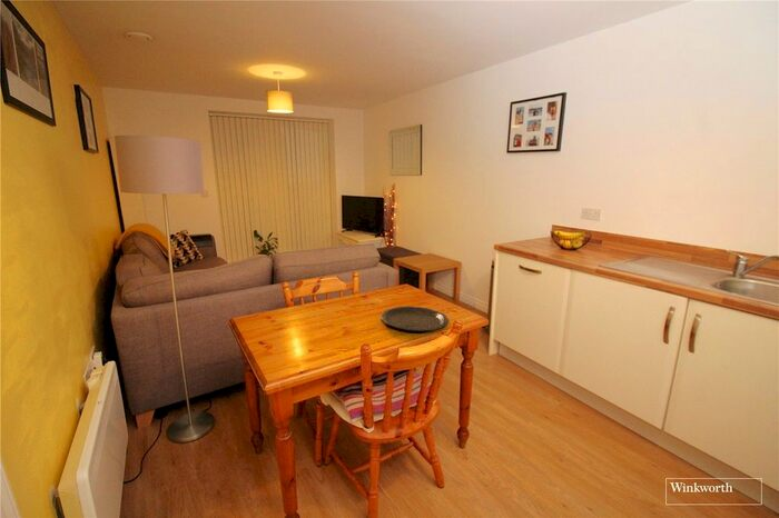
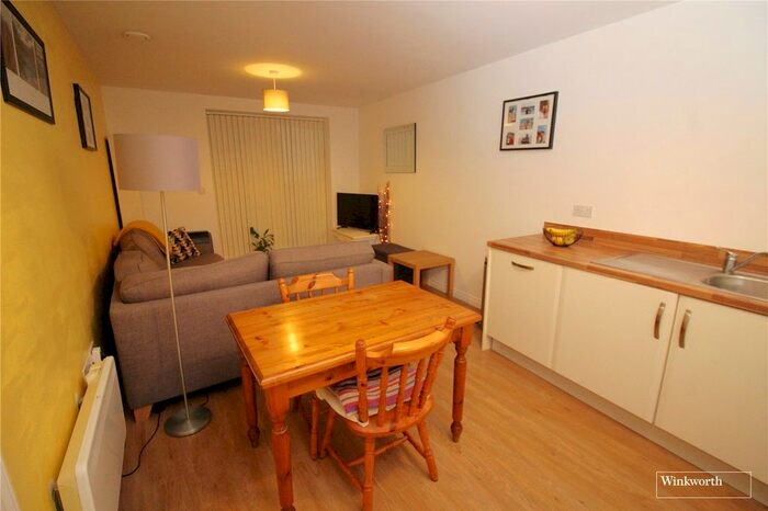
- plate (414, 318)
